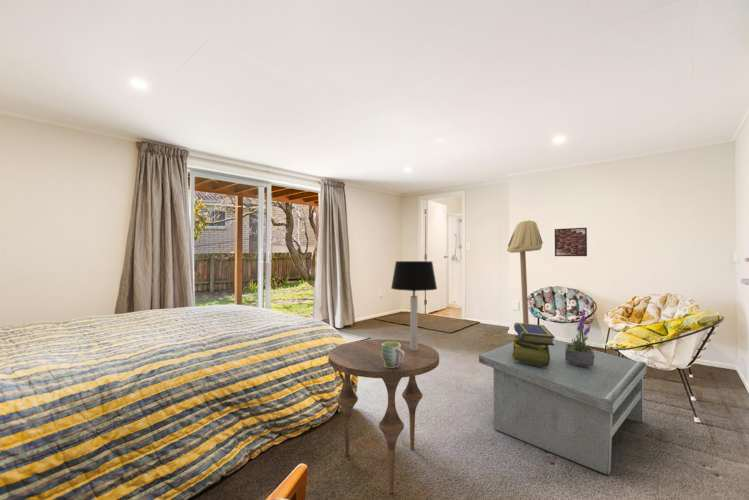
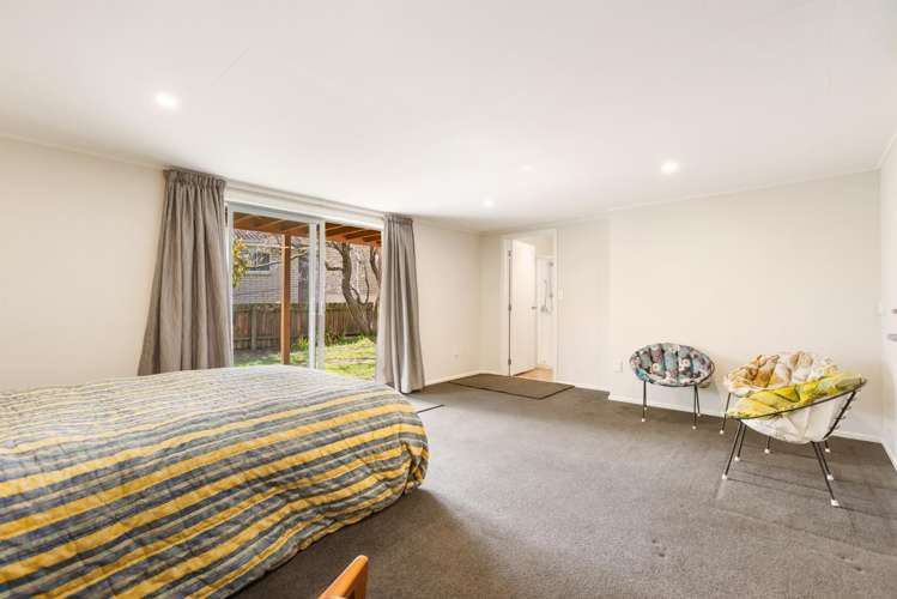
- floor lamp (525, 287)
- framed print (570, 242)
- potted plant (578, 333)
- table lamp (413, 304)
- mug (393, 354)
- side table (386, 410)
- stack of books (531, 344)
- coffee table (564, 388)
